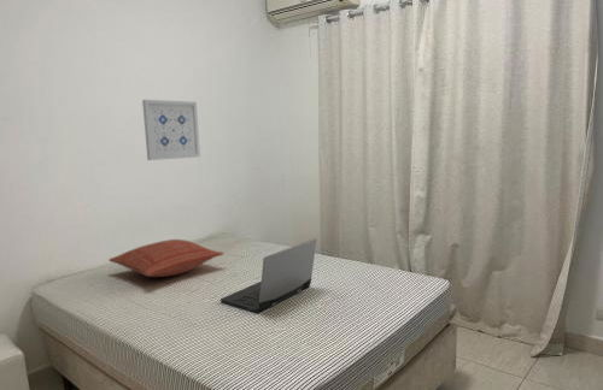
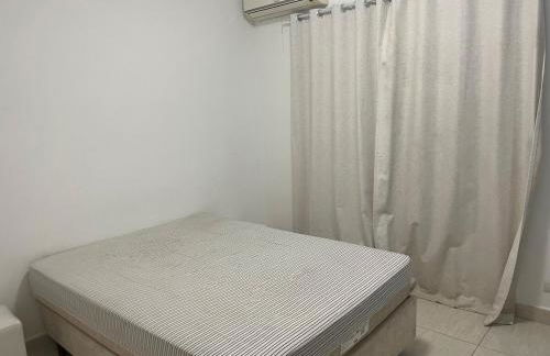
- laptop computer (269, 270)
- pillow (165, 256)
- wall art (172, 130)
